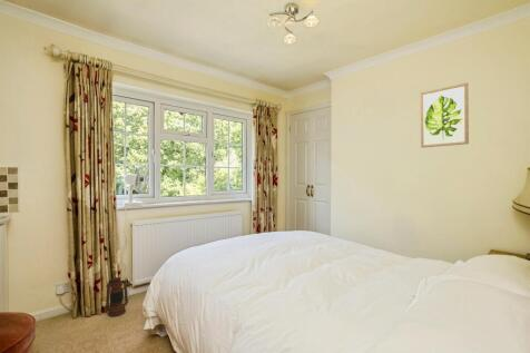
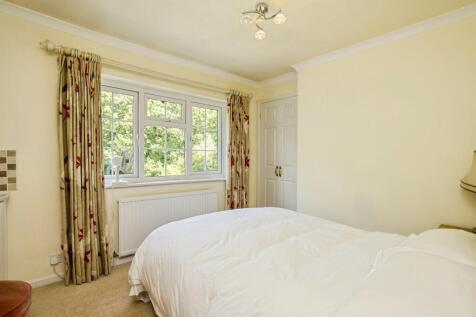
- wall art (443, 117)
- lantern (117, 295)
